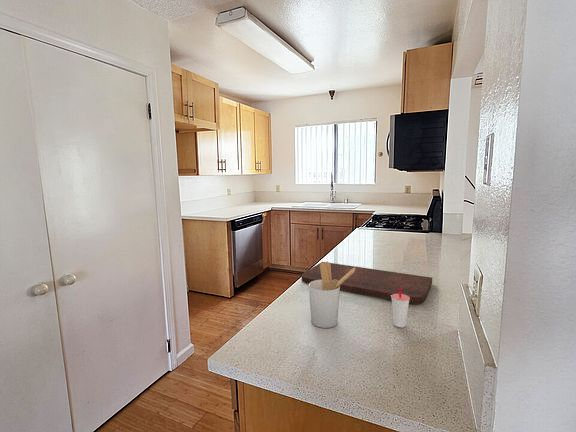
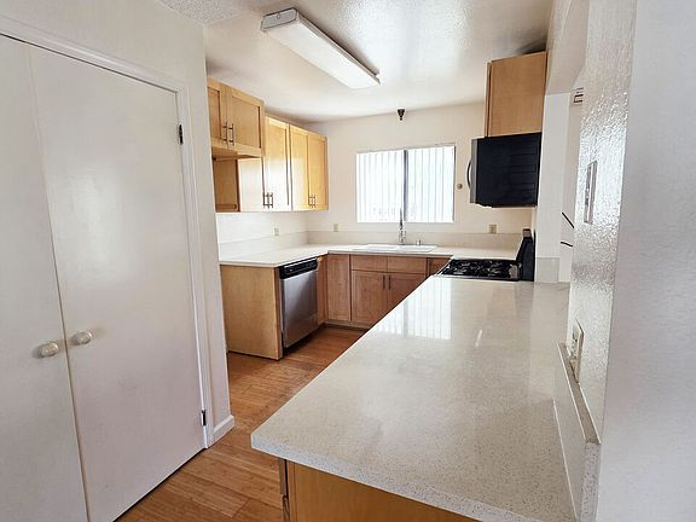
- cutting board (363, 279)
- utensil holder (332, 294)
- cup (400, 306)
